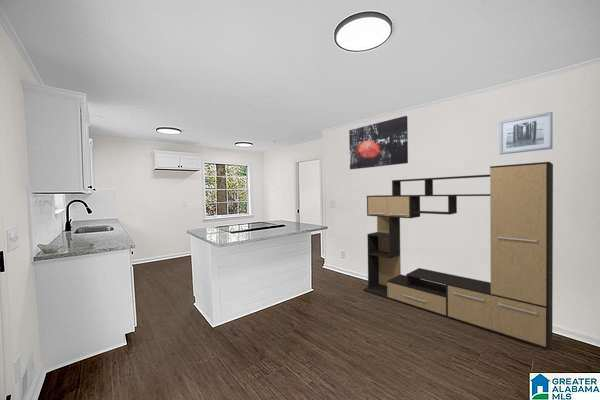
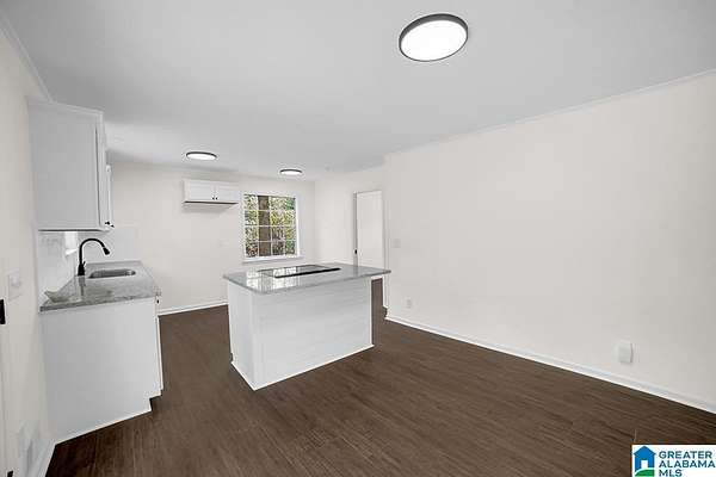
- media console (438, 213)
- wall art (375, 145)
- wall art (524, 134)
